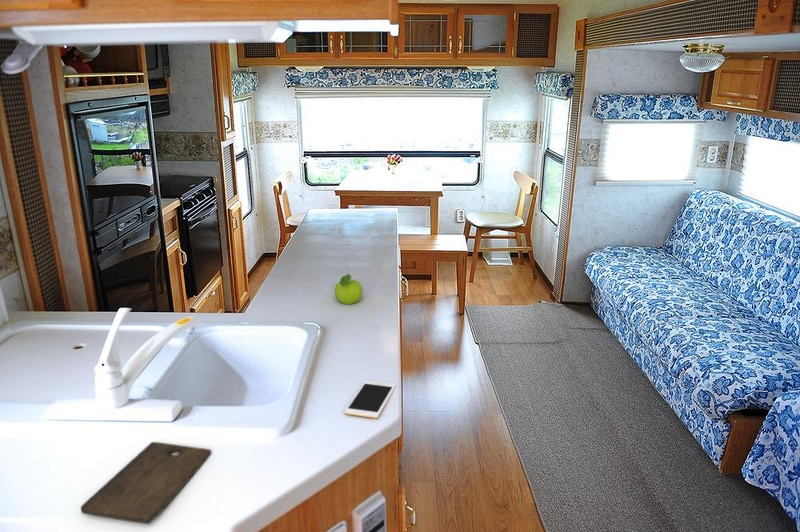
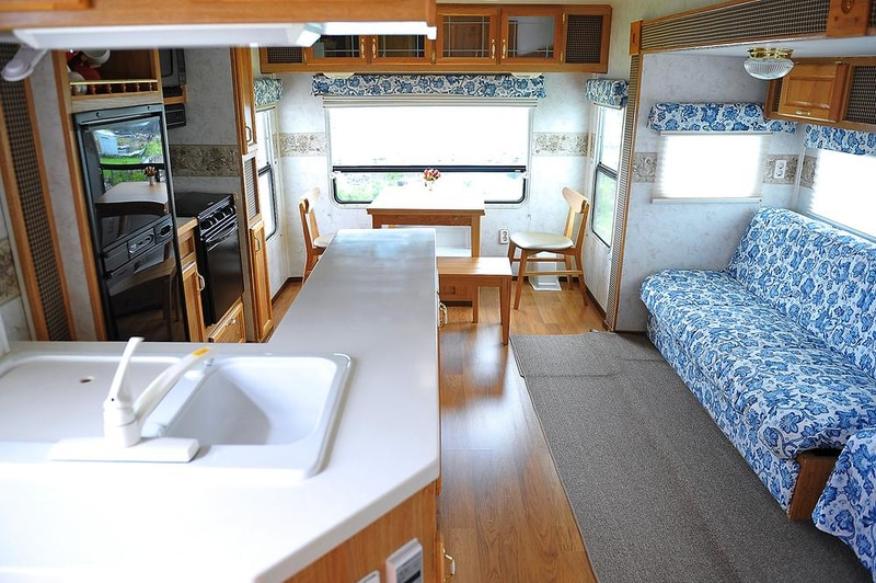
- cell phone (371, 397)
- cutting board (150, 479)
- fruit (347, 289)
